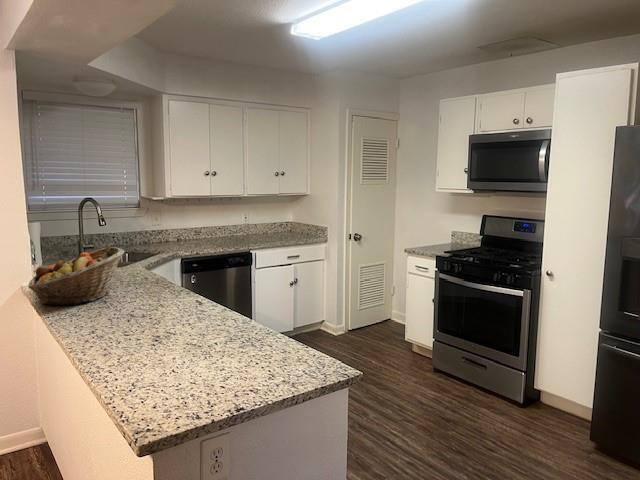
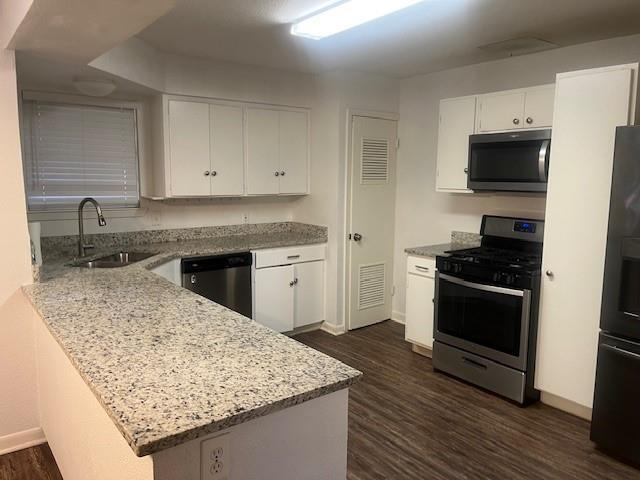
- fruit basket (78, 273)
